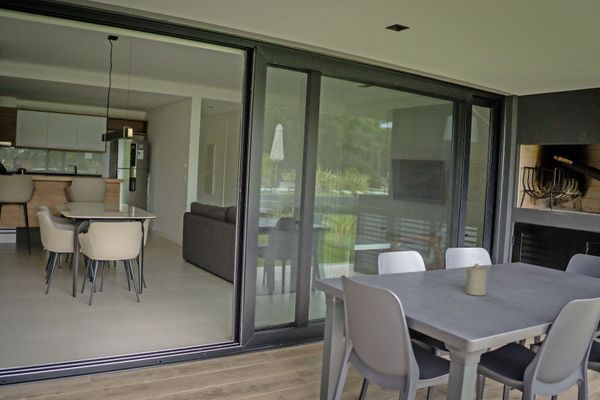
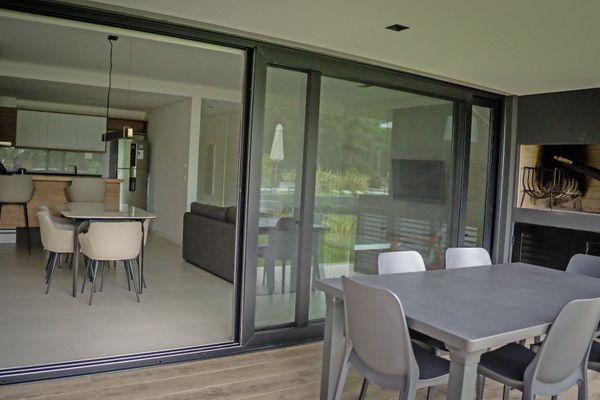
- candle (476, 278)
